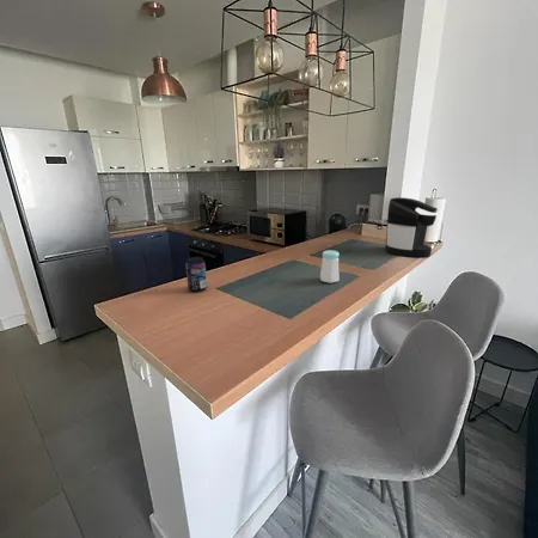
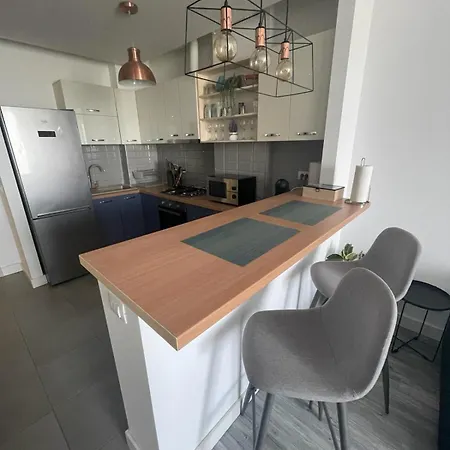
- beverage can (196, 274)
- coffee maker (411, 226)
- salt shaker (330, 265)
